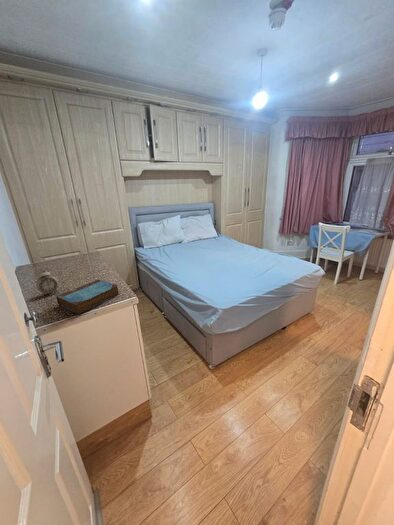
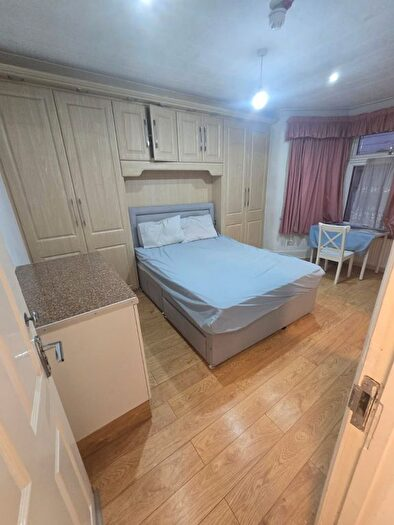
- alarm clock (46, 280)
- book (89, 294)
